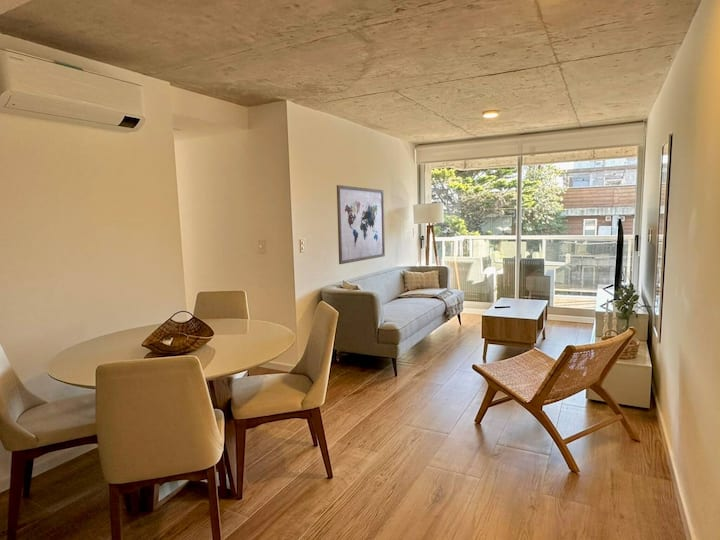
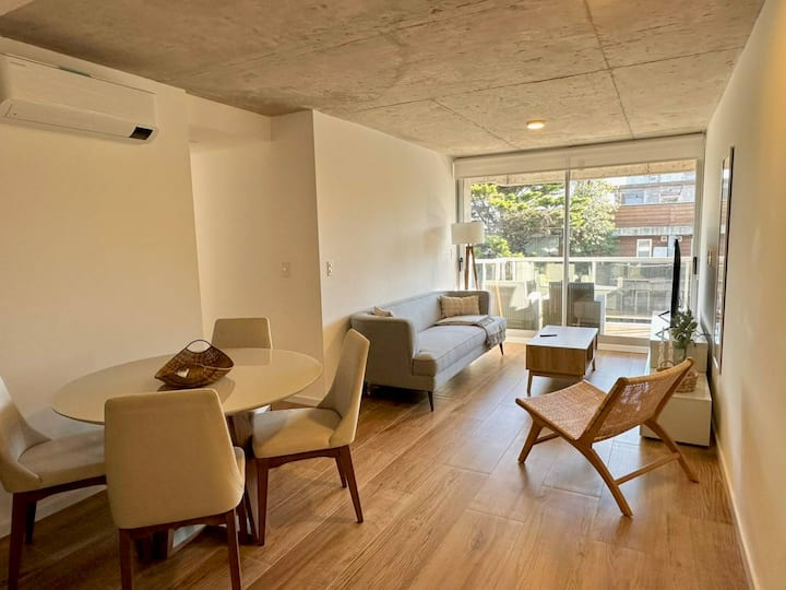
- wall art (363, 224)
